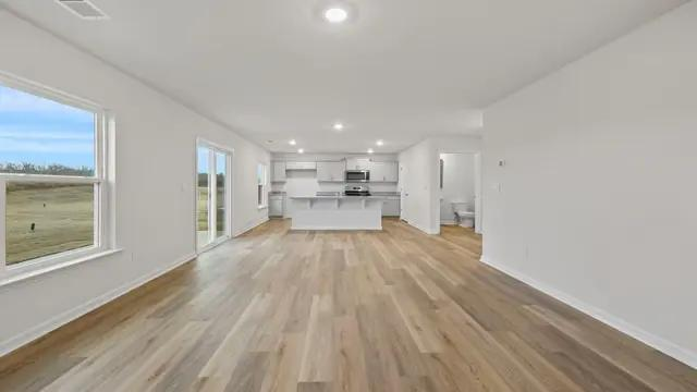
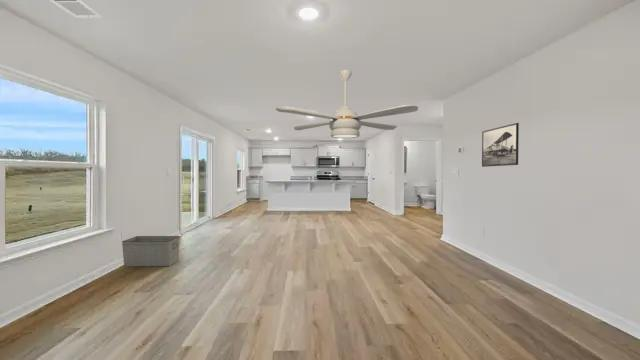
+ storage bin (152, 250)
+ ceiling fan (345, 104)
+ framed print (498, 146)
